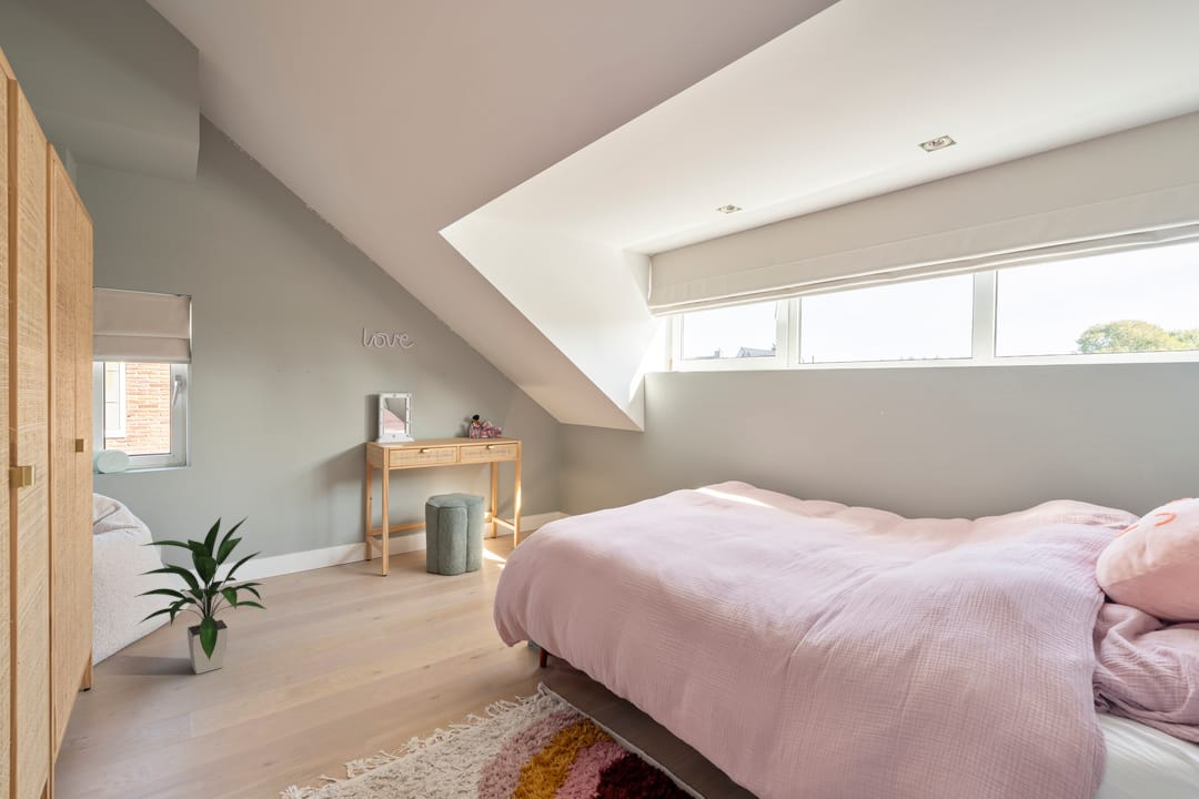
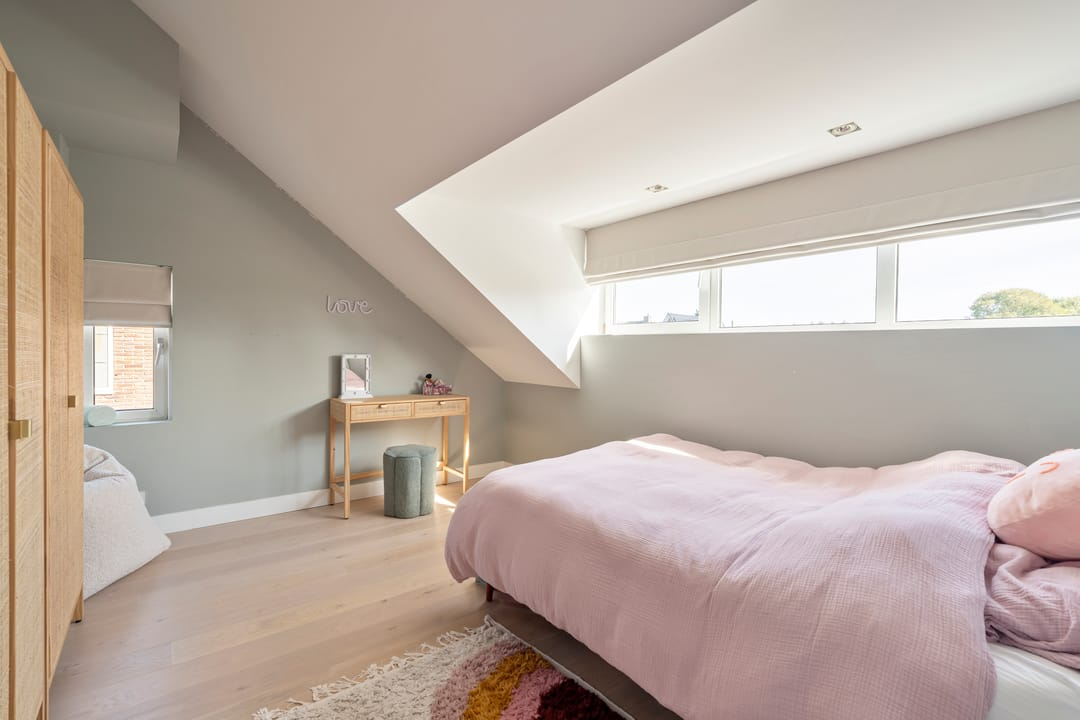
- indoor plant (204, 595)
